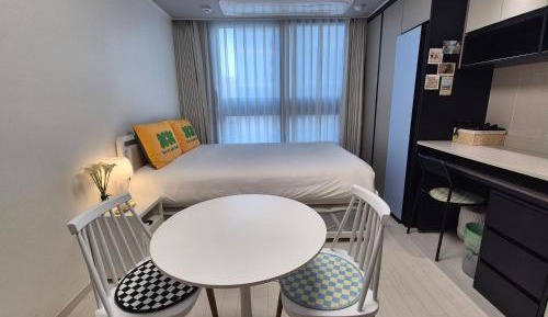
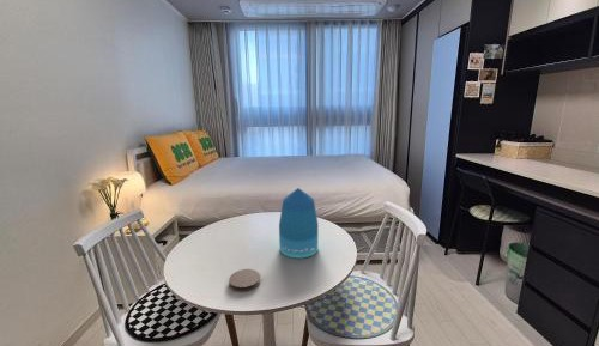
+ vase (298, 218)
+ coaster (244, 279)
